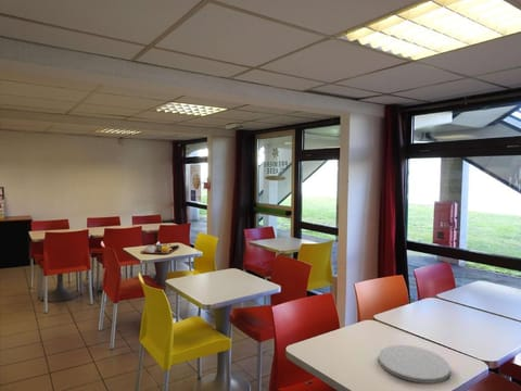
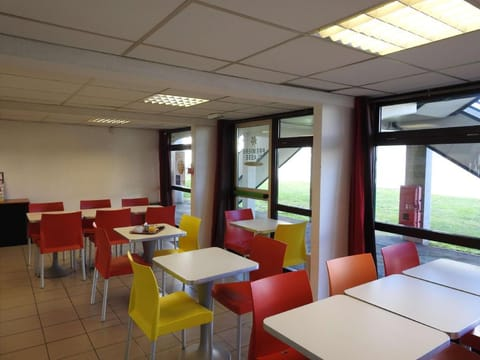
- plate (412, 362)
